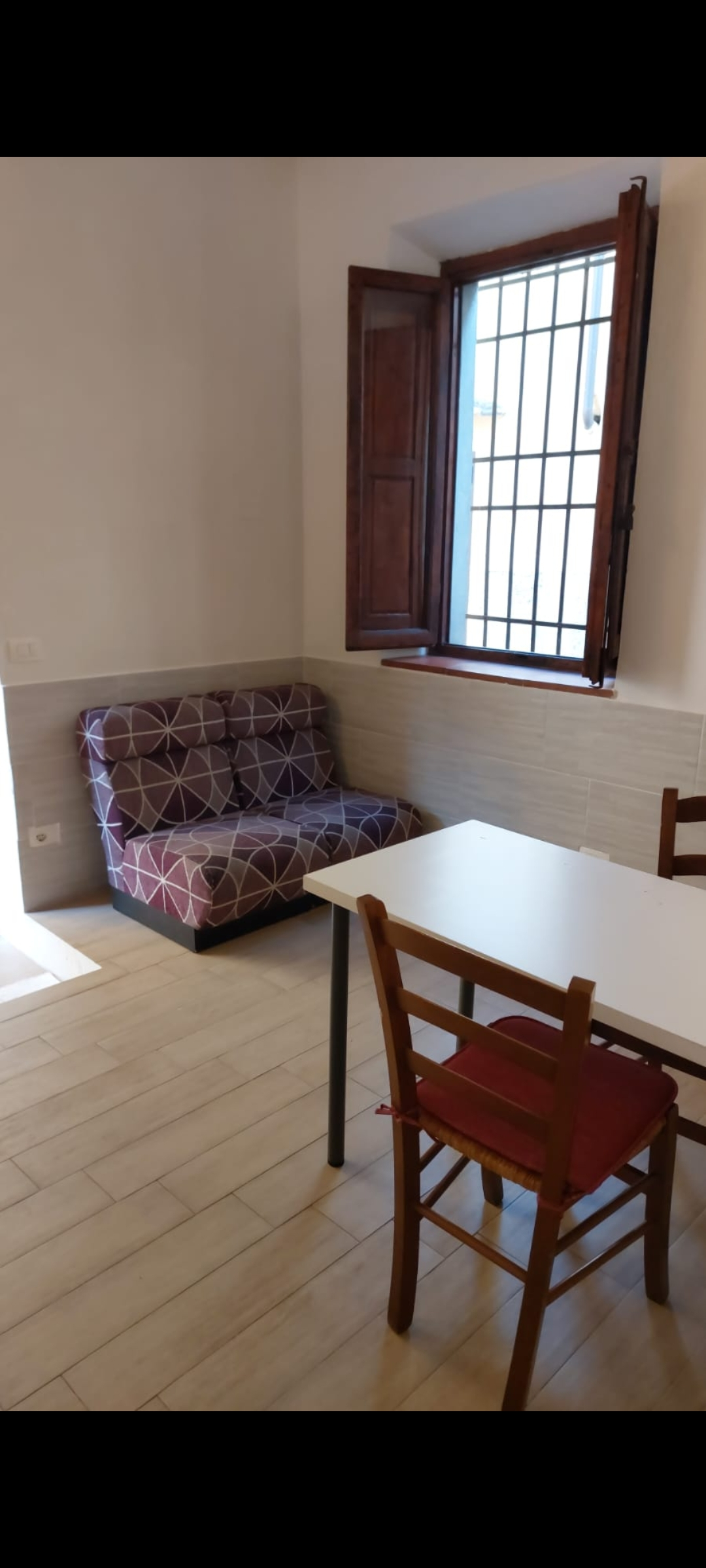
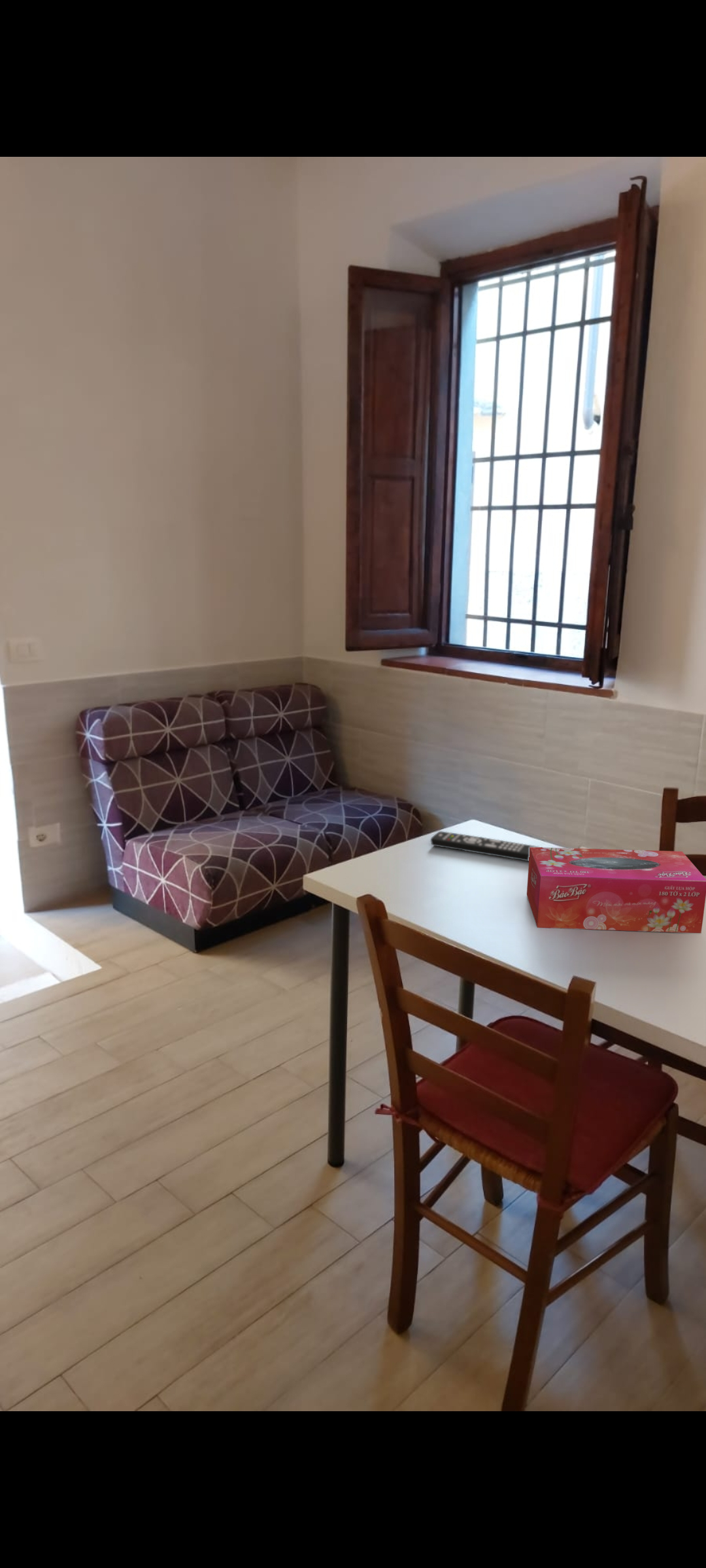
+ remote control (486, 847)
+ tissue box (612, 888)
